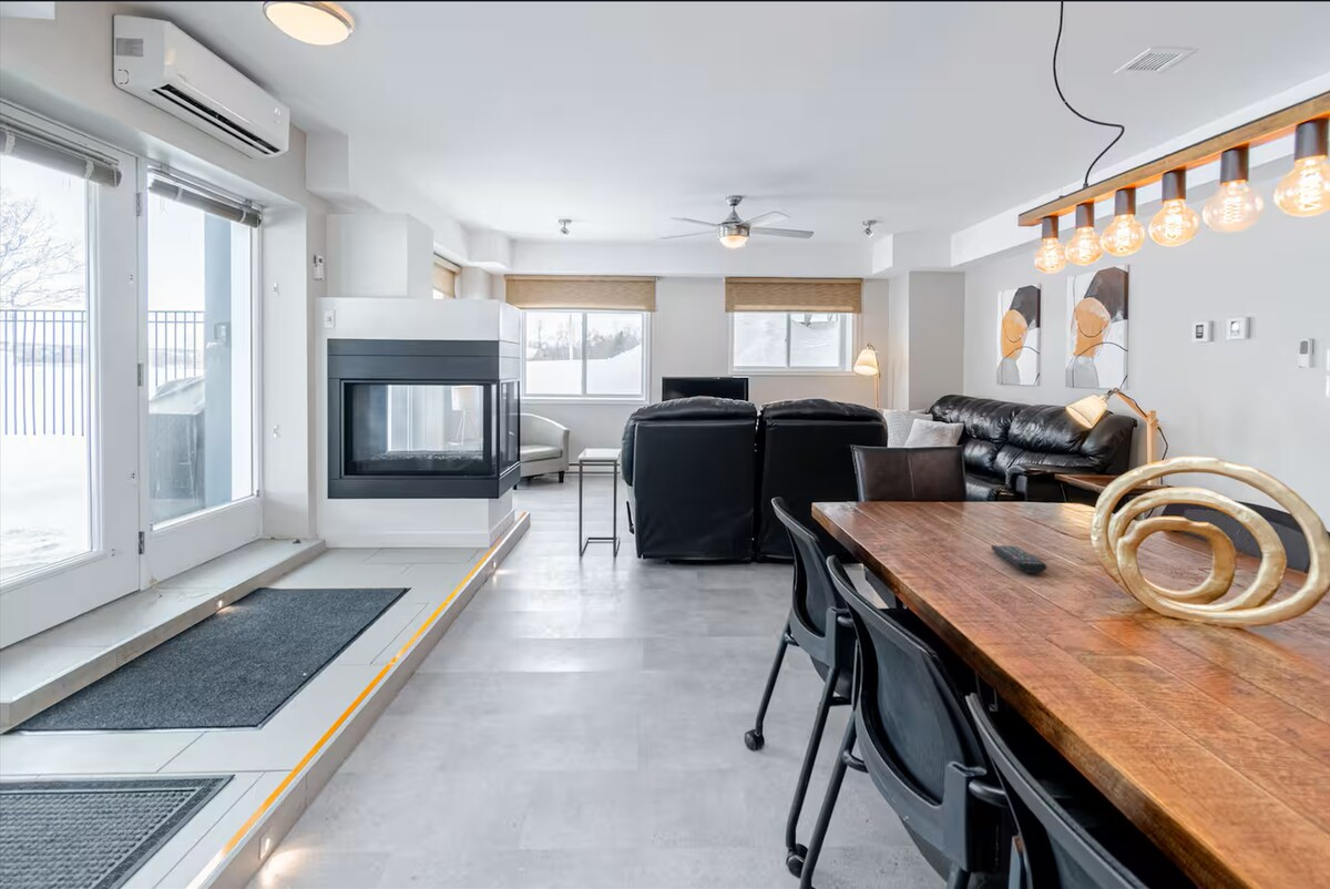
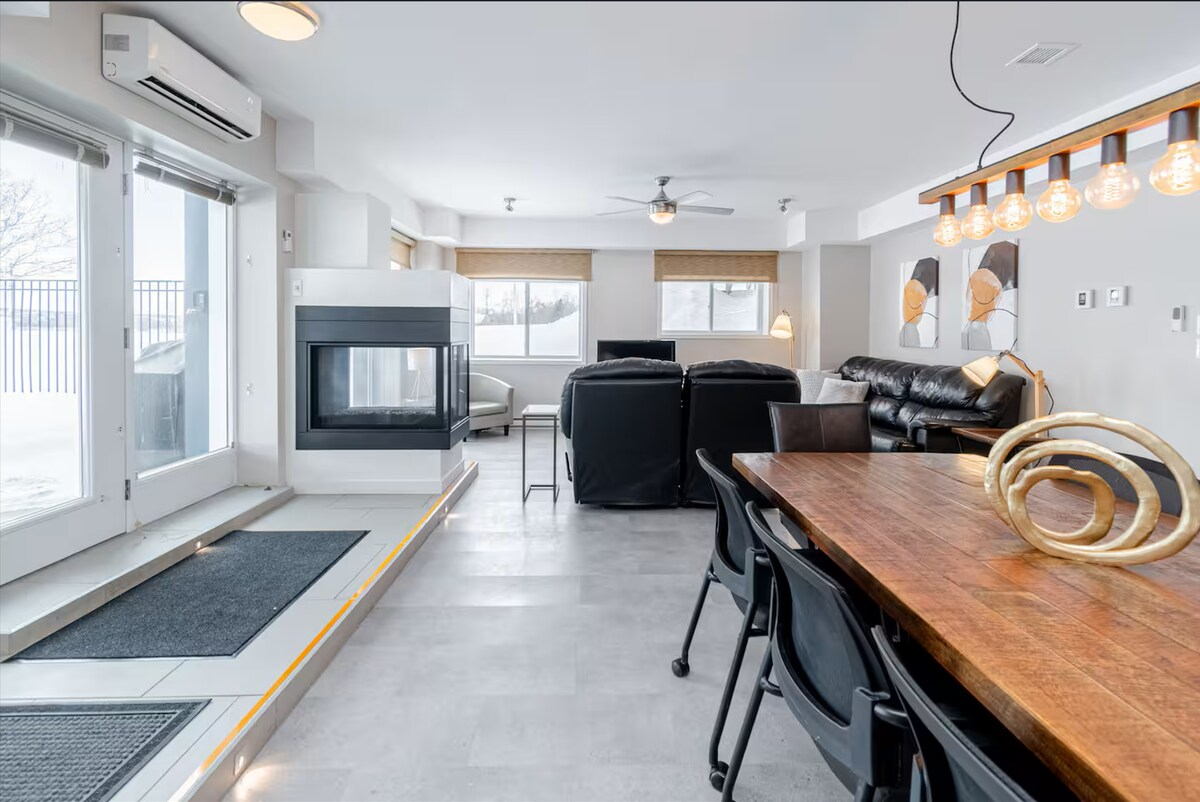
- remote control (1016, 558)
